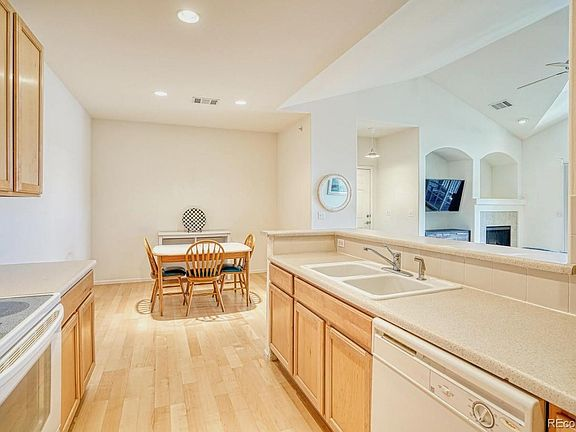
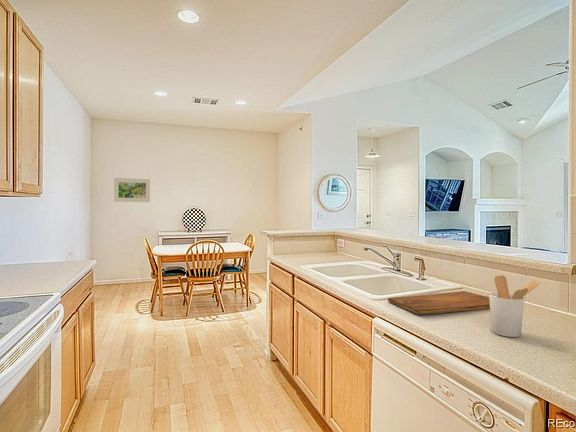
+ utensil holder (514, 305)
+ cutting board (446, 301)
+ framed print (132, 190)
